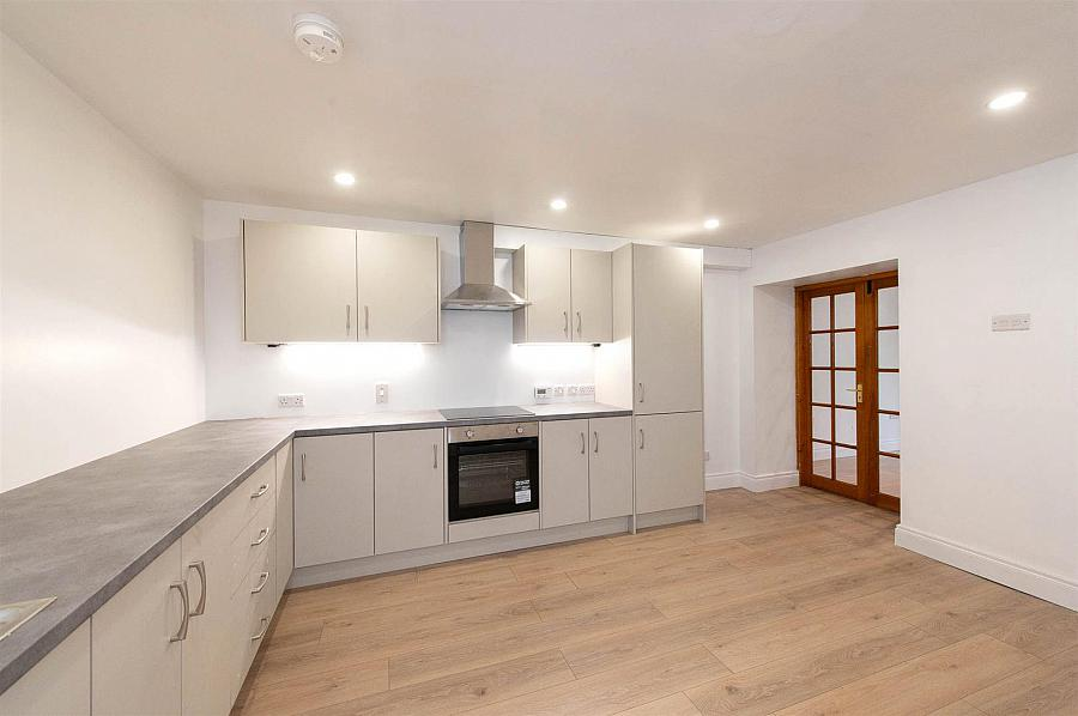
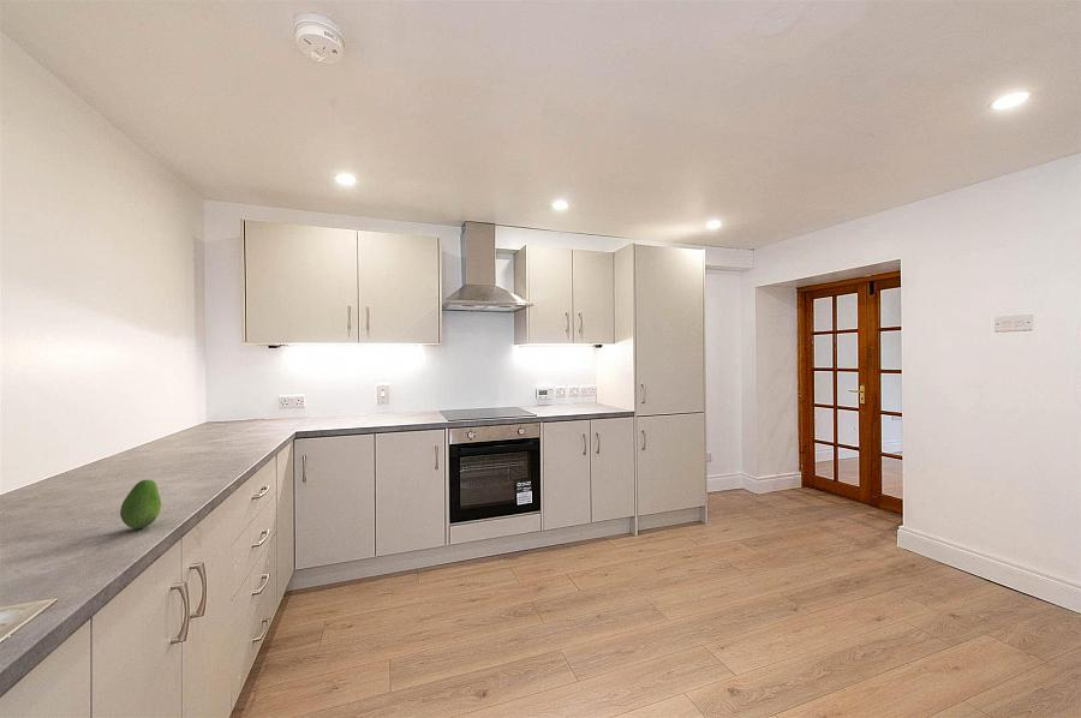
+ fruit (141, 504)
